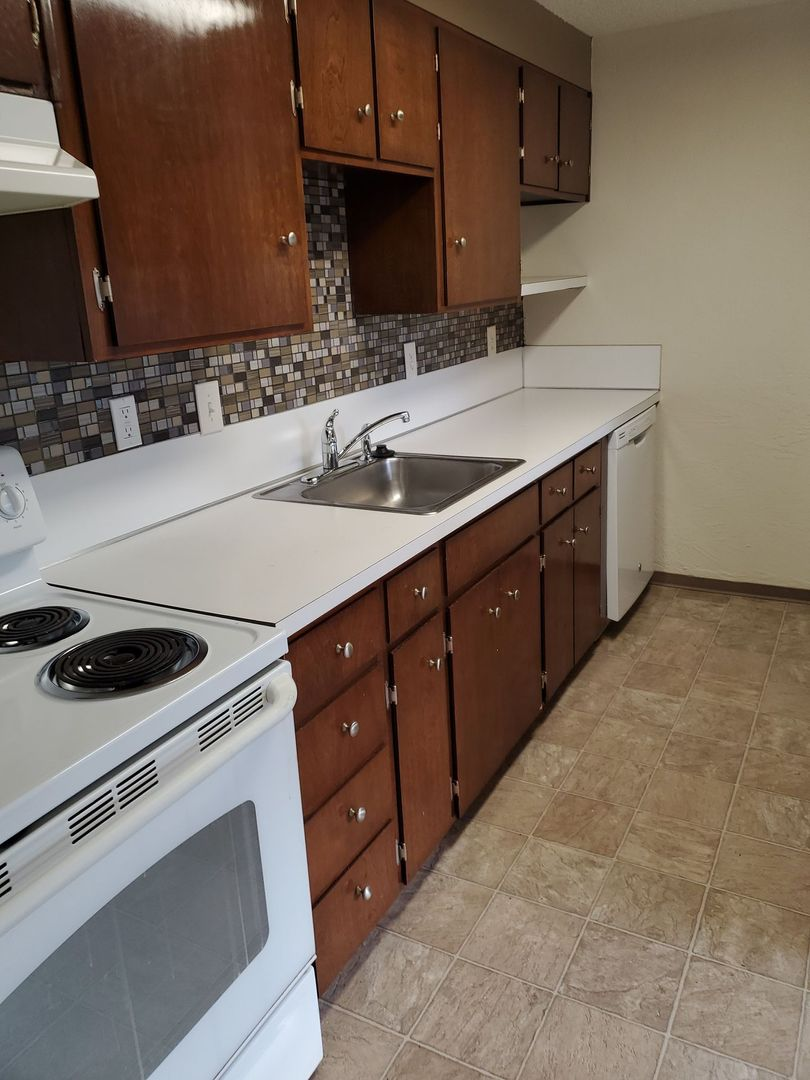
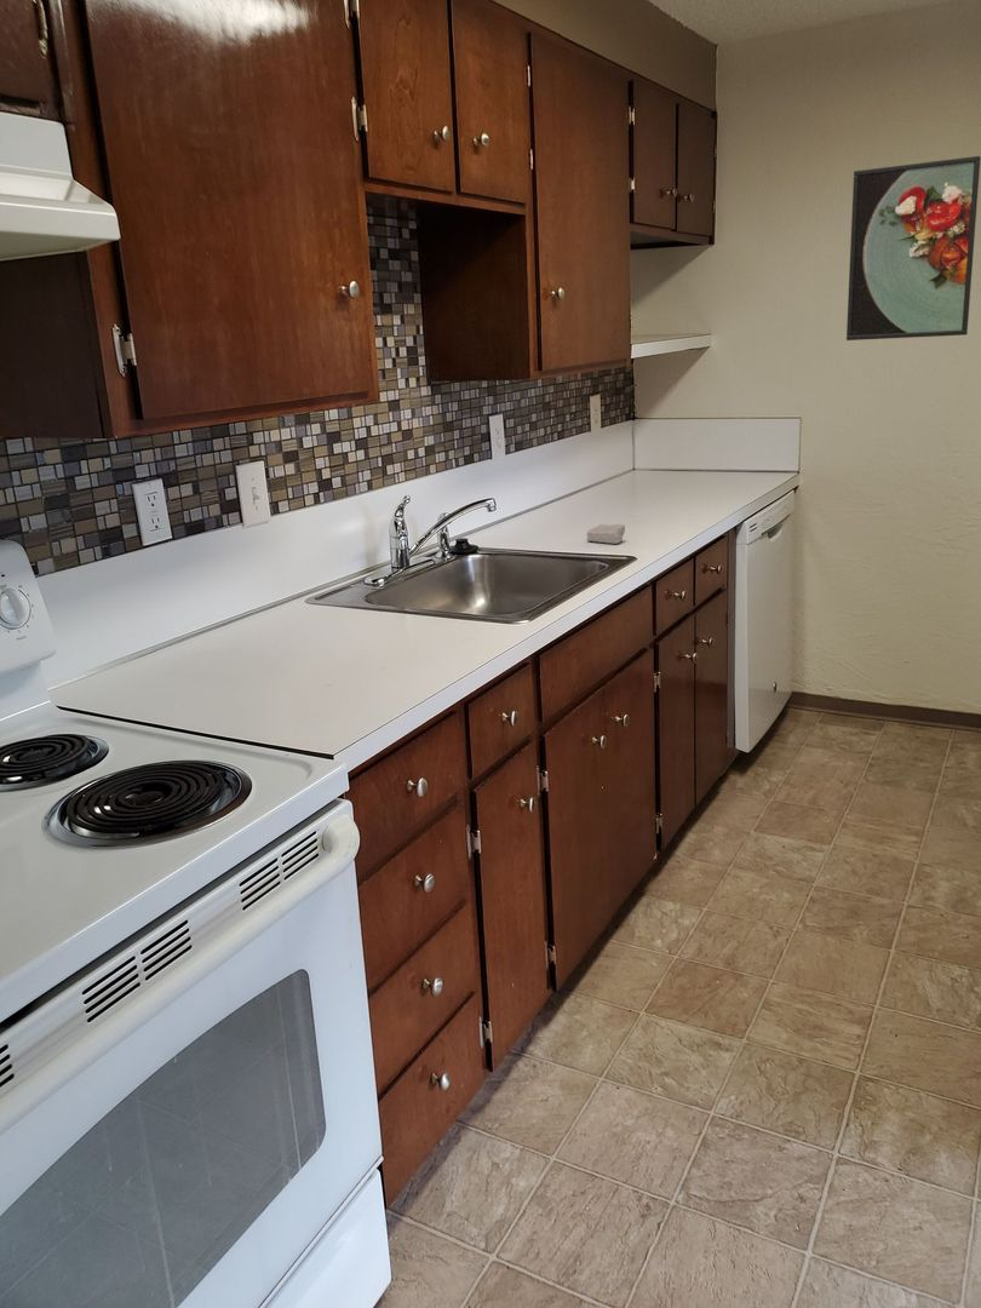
+ soap bar (606, 533)
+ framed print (910, 252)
